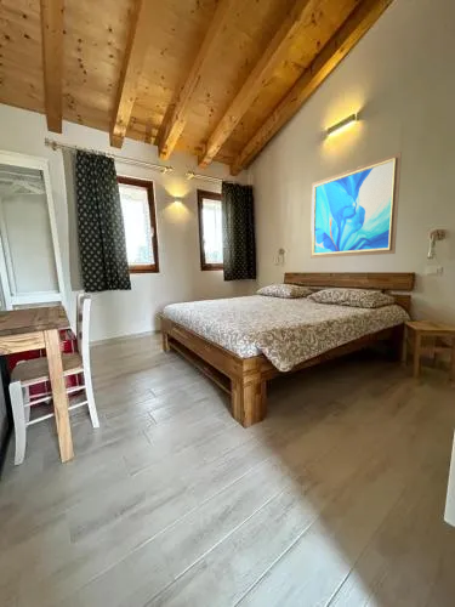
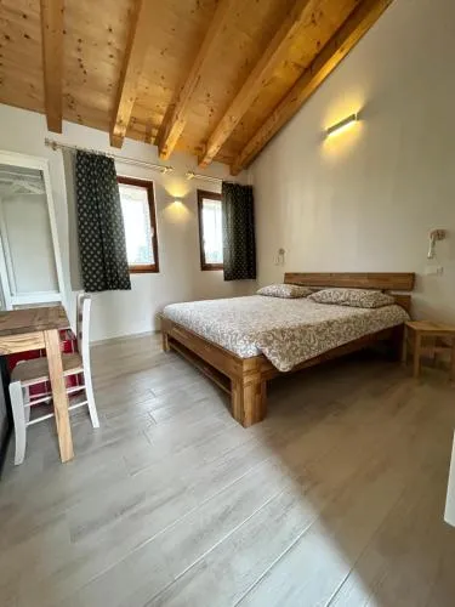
- wall art (347, 214)
